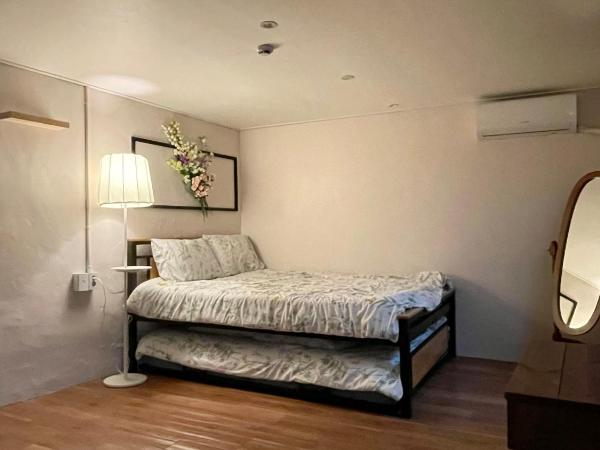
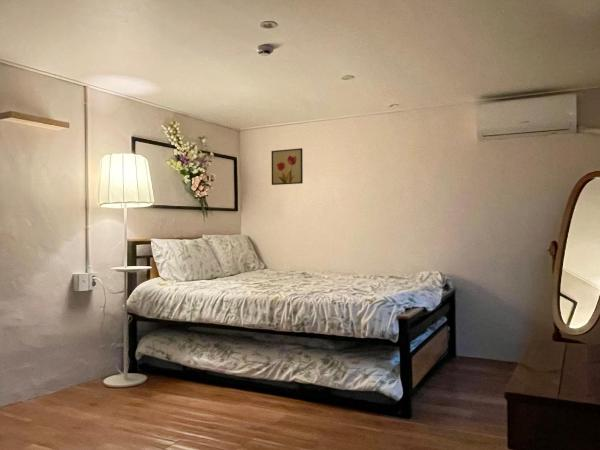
+ wall art (287, 167)
